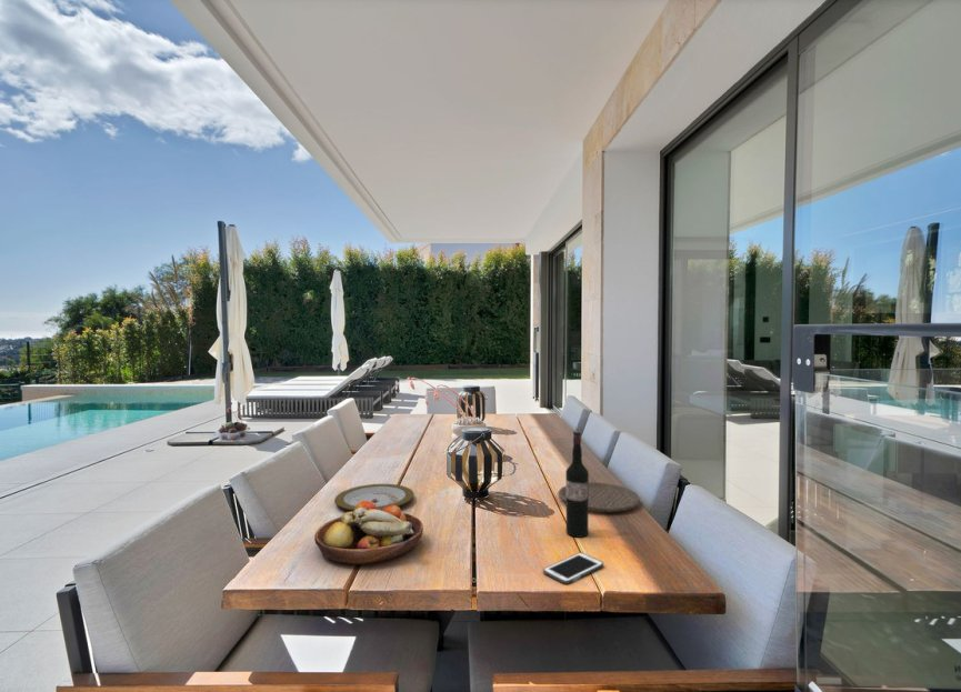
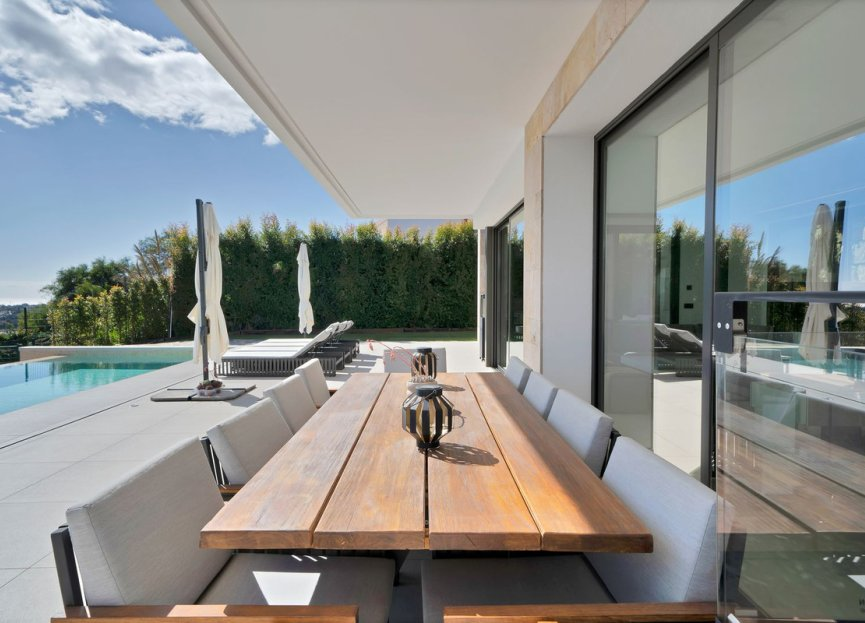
- plate (598, 497)
- wine bottle (577, 482)
- cell phone (573, 568)
- fruit bowl (371, 524)
- plate (374, 499)
